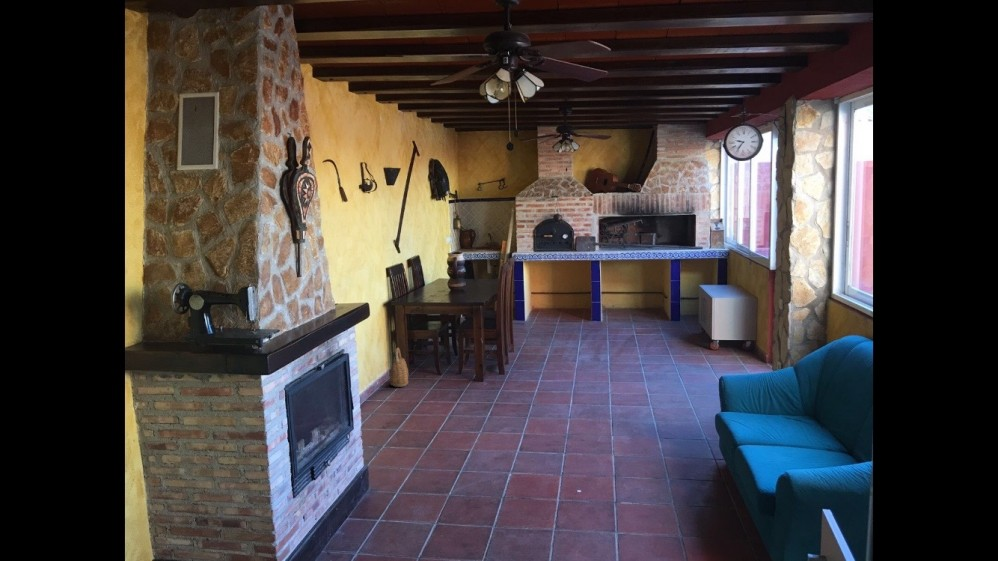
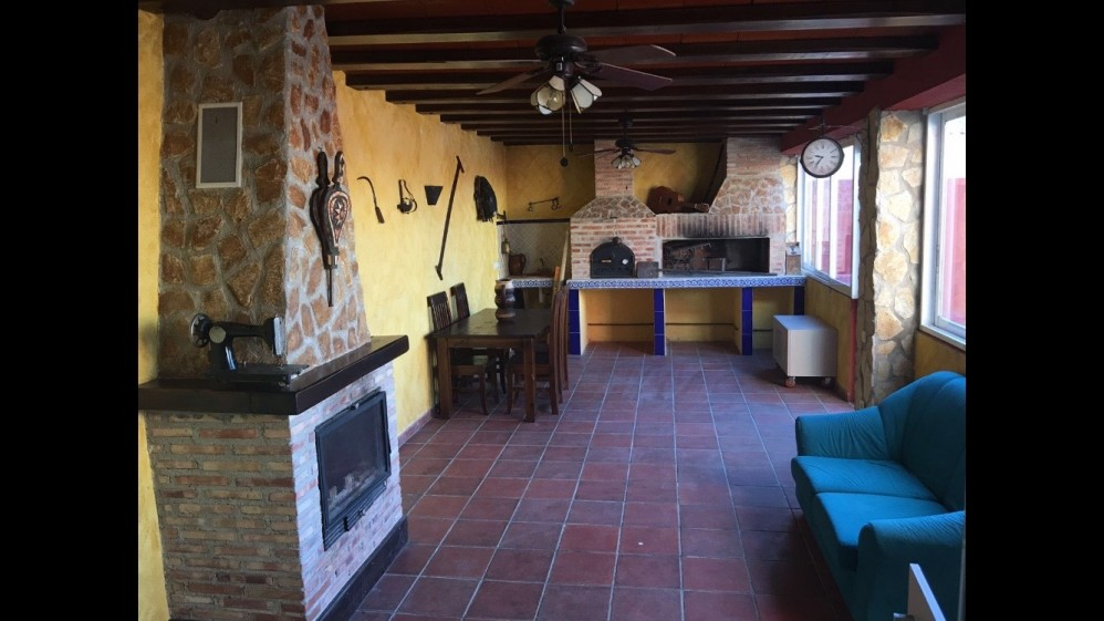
- basket (399, 366)
